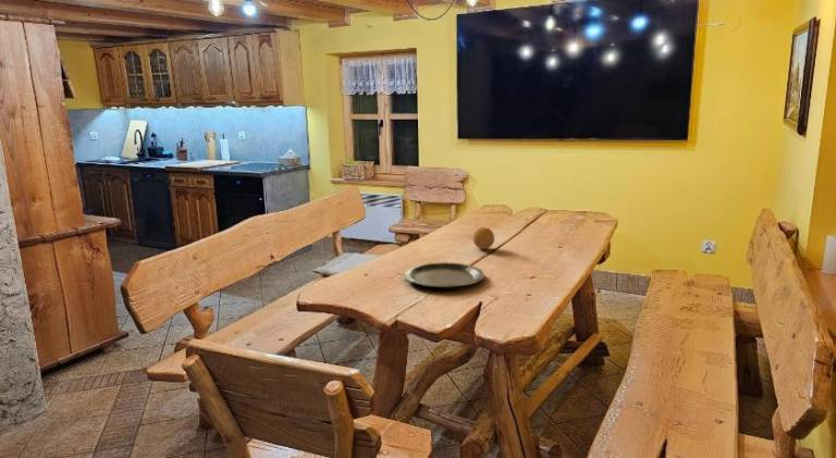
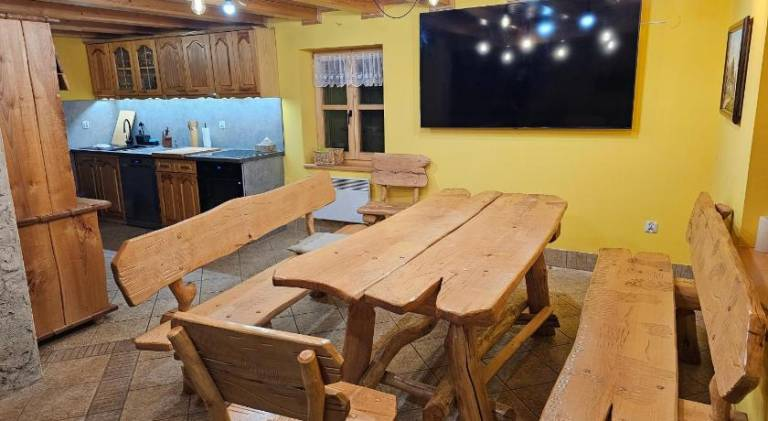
- plate (444, 275)
- fruit (483, 237)
